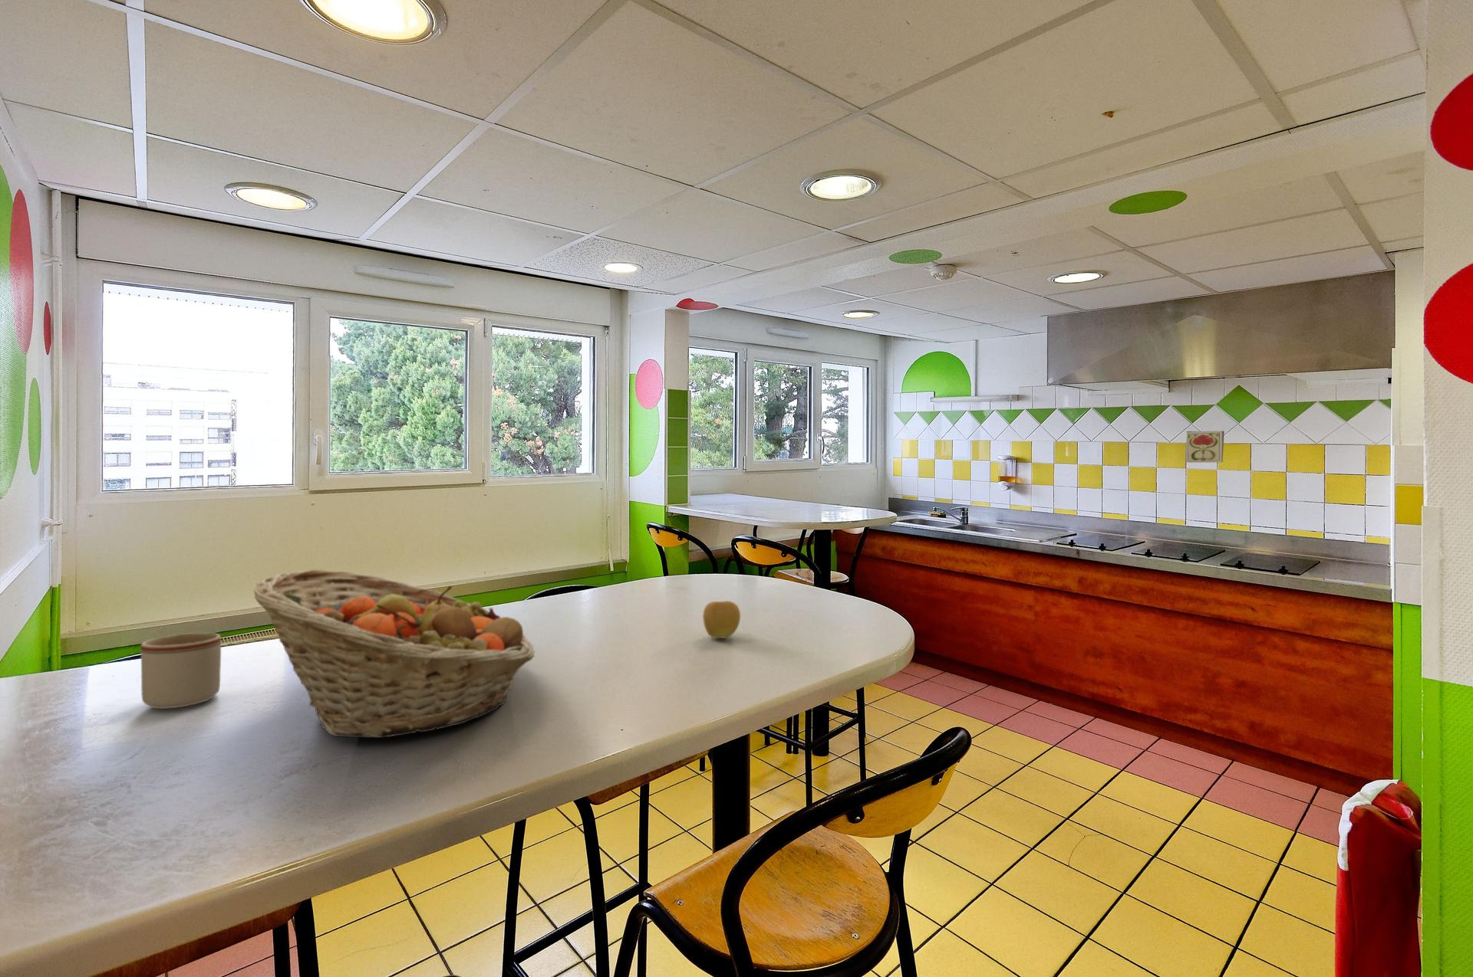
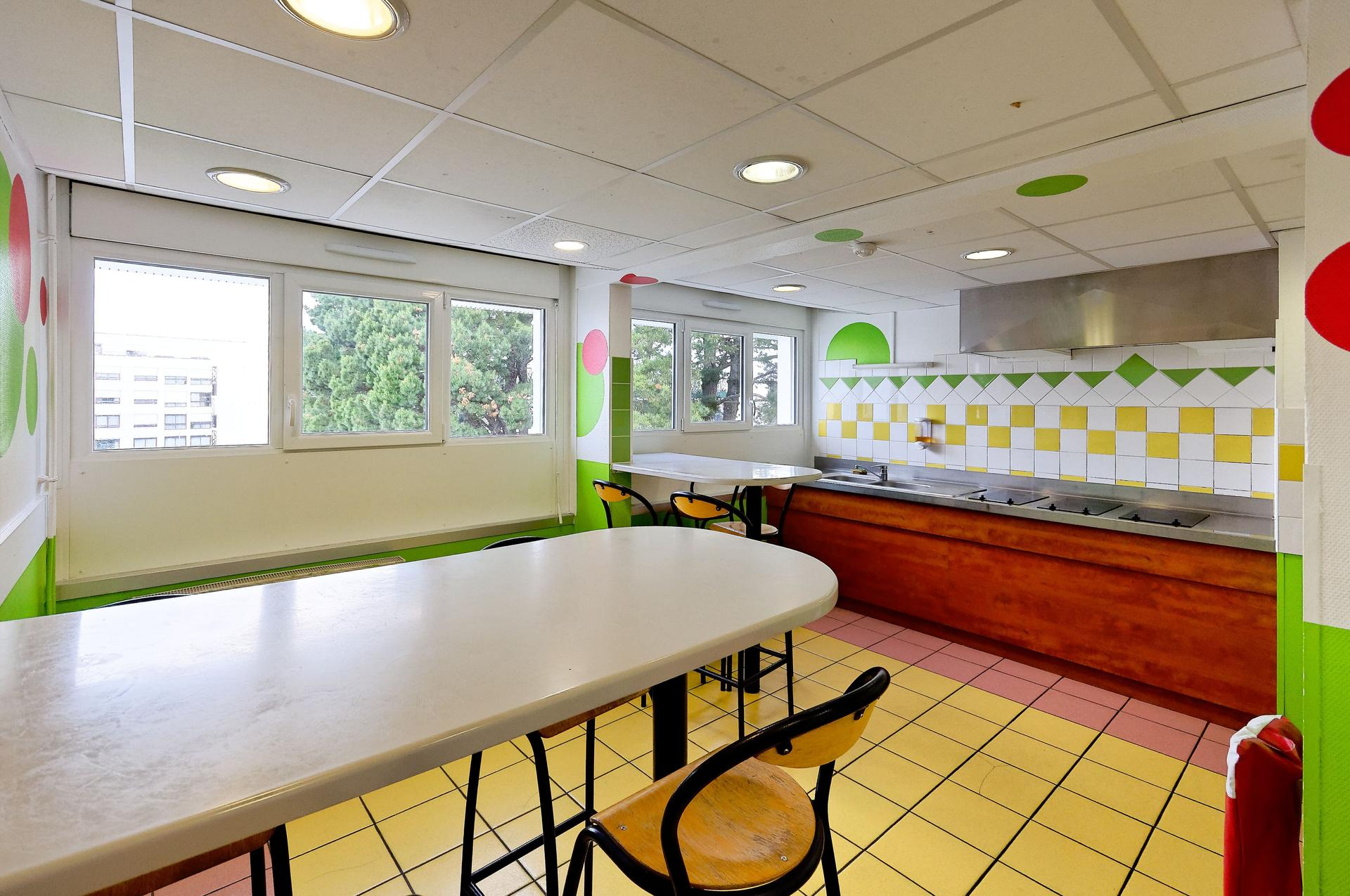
- fruit basket (405, 637)
- apple (721, 618)
- decorative tile (1203, 446)
- mug (184, 667)
